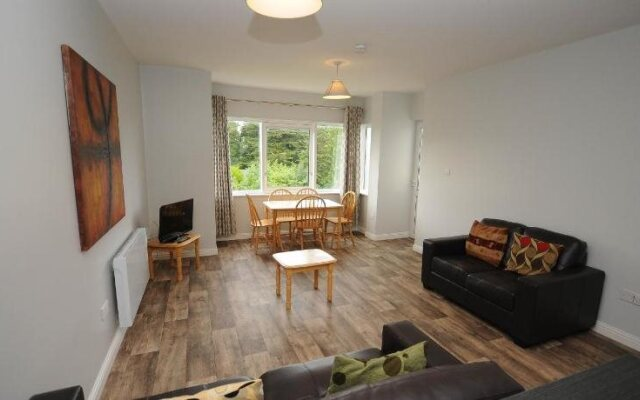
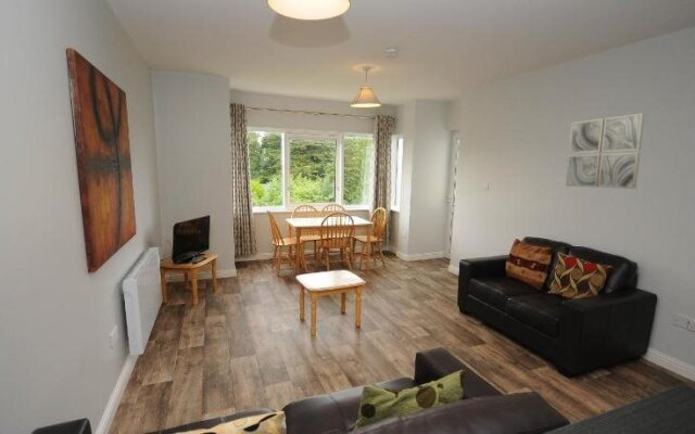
+ wall art (601, 154)
